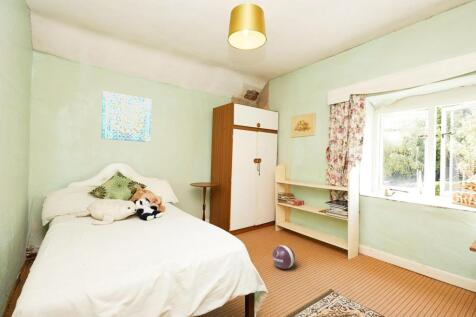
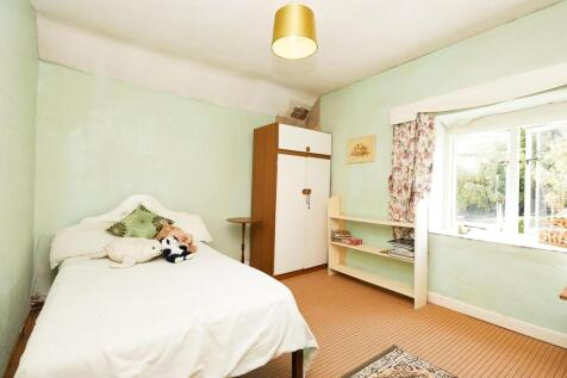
- wall art (127, 118)
- ball (283, 256)
